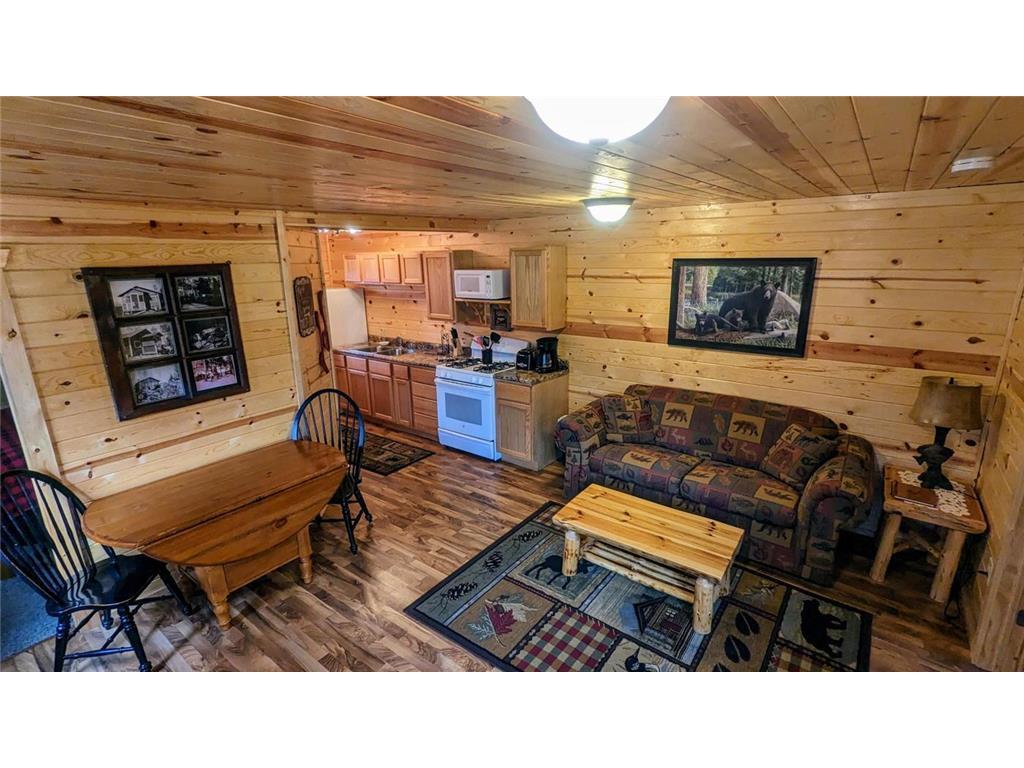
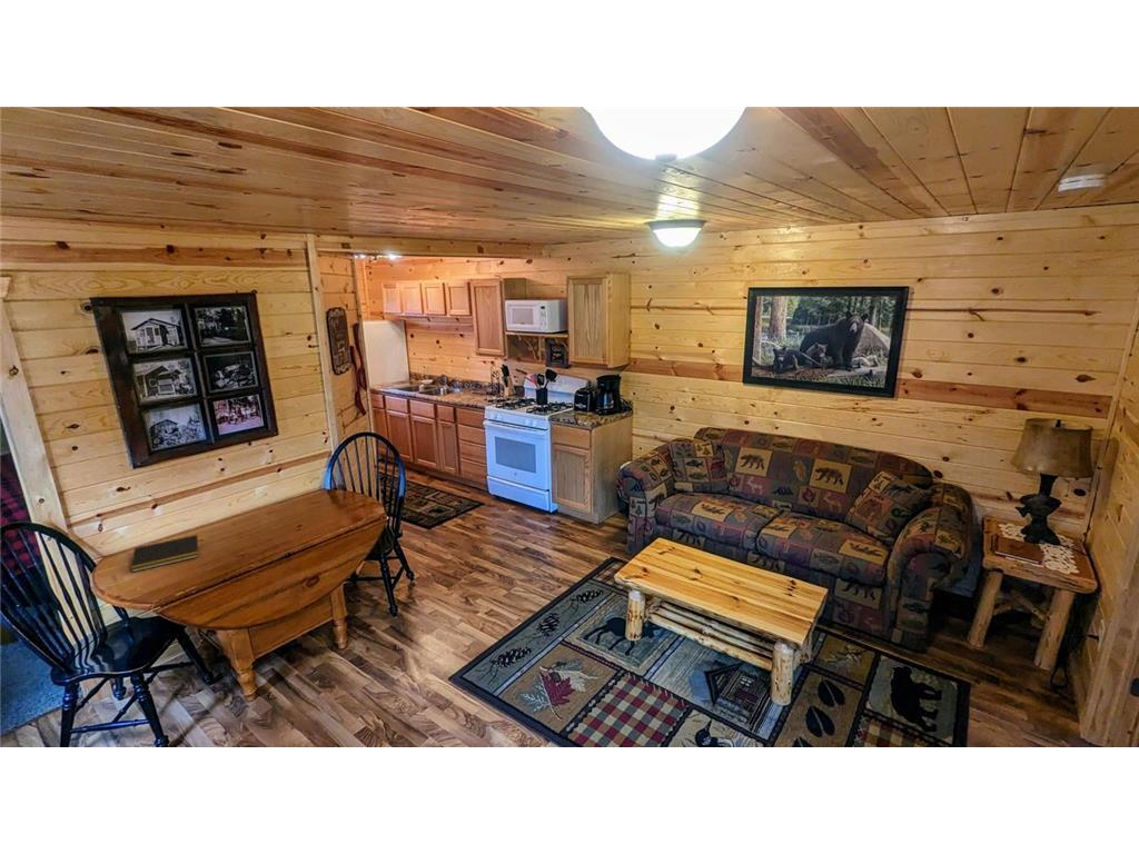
+ notepad (166, 552)
